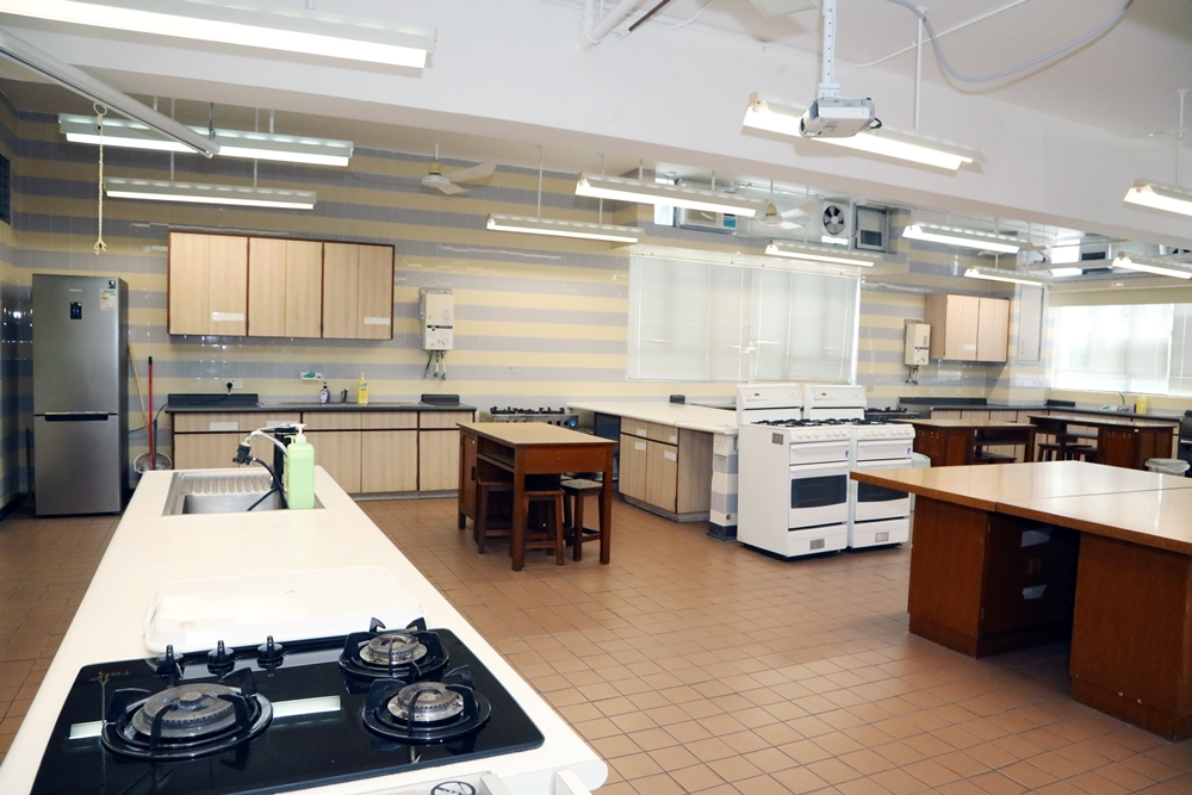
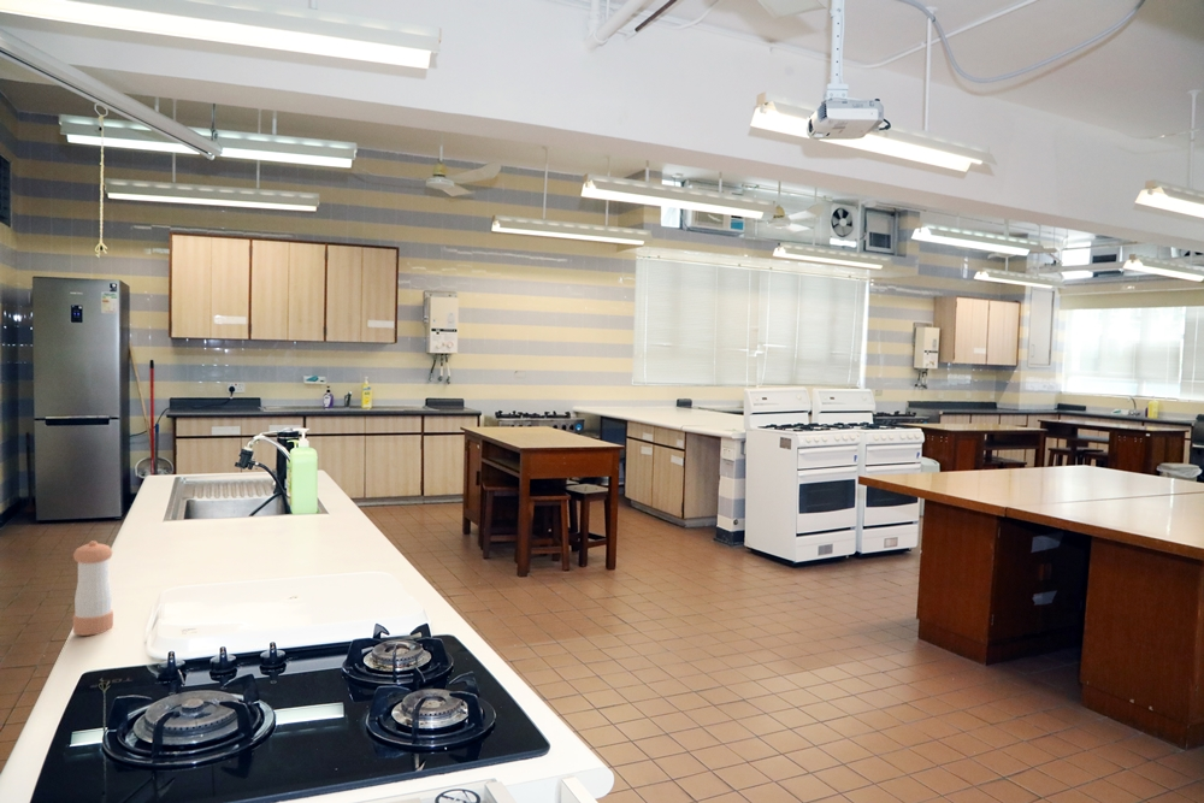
+ pepper shaker (93, 585)
